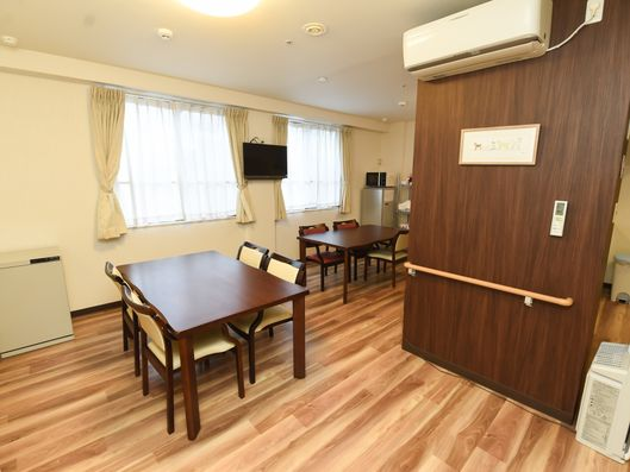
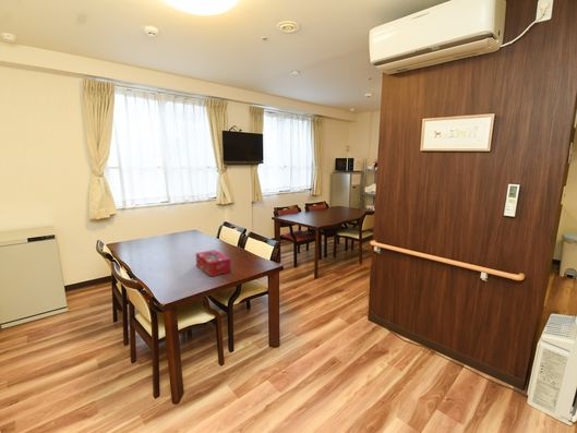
+ tissue box (213, 262)
